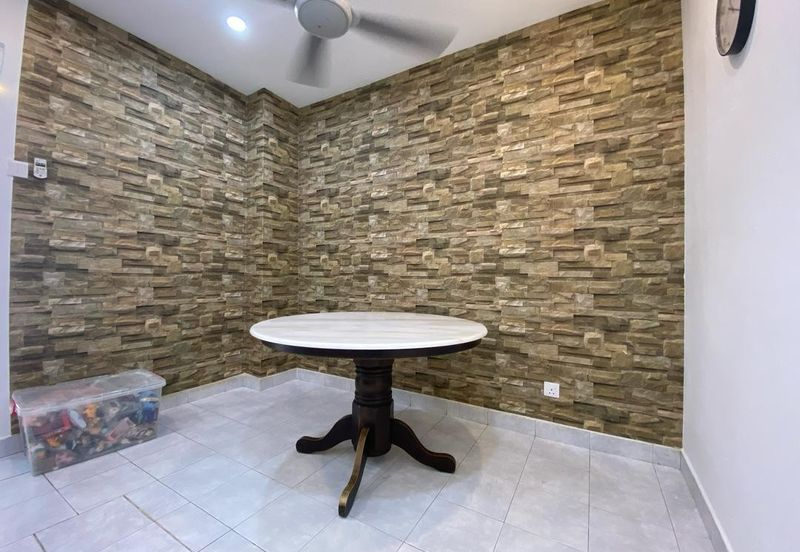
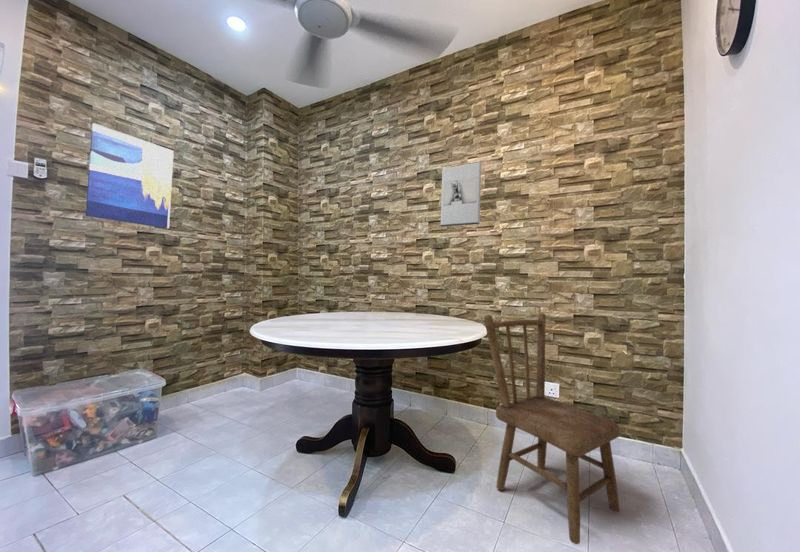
+ dining chair (551, 405)
+ wall sculpture (460, 195)
+ wall art (133, 180)
